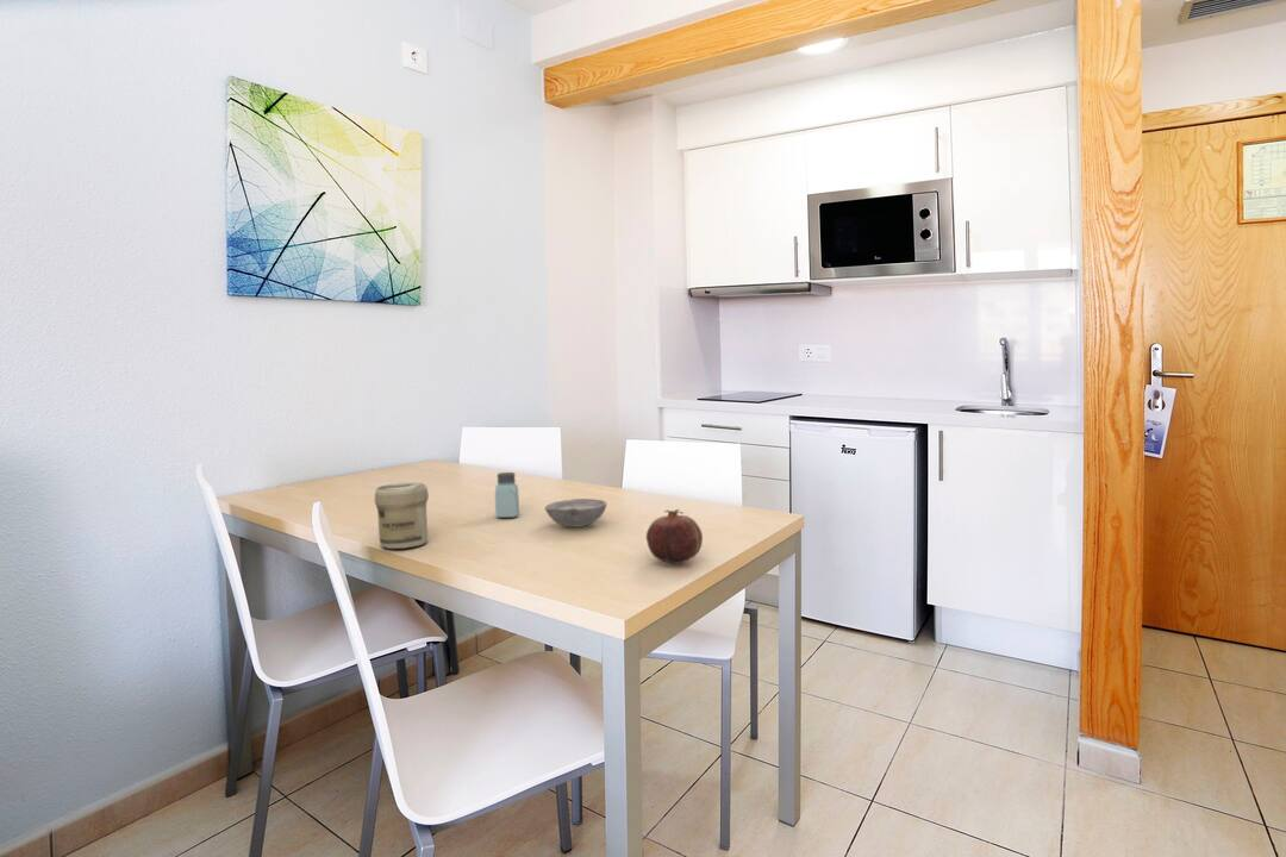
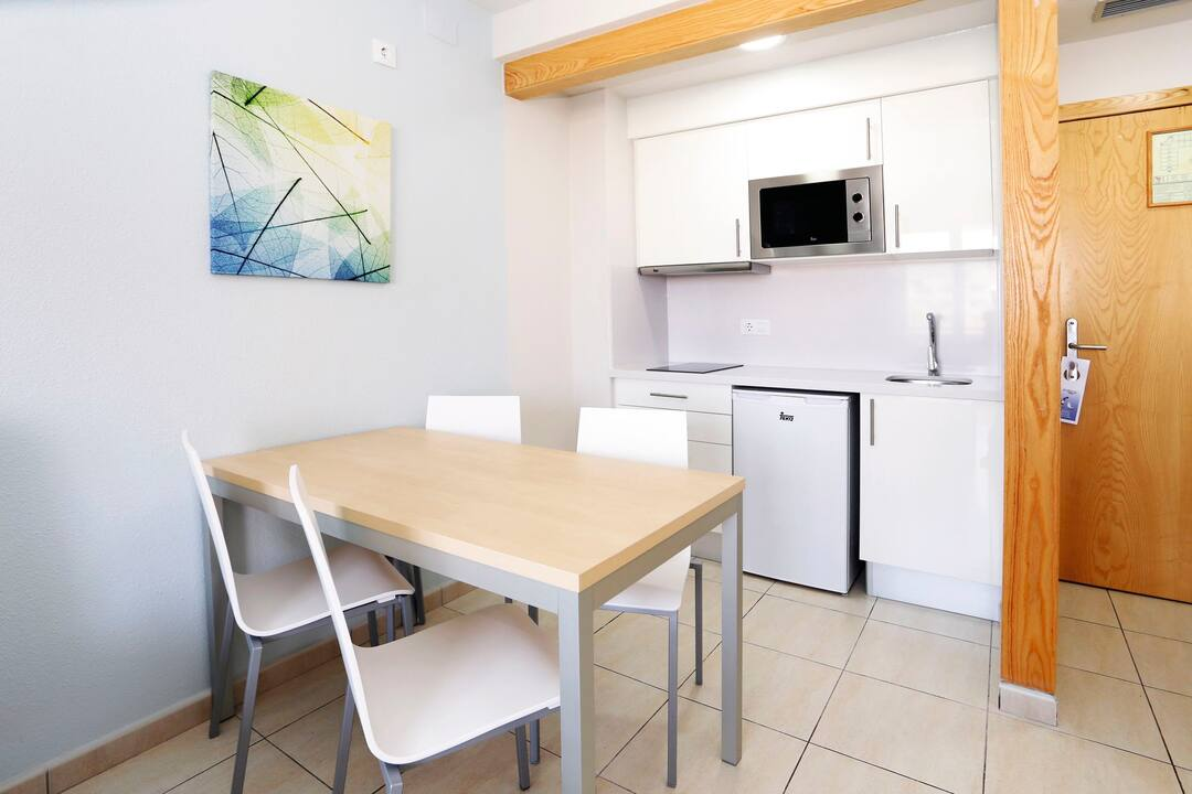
- jar (402, 514)
- bowl (576, 514)
- saltshaker (506, 494)
- fruit (673, 536)
